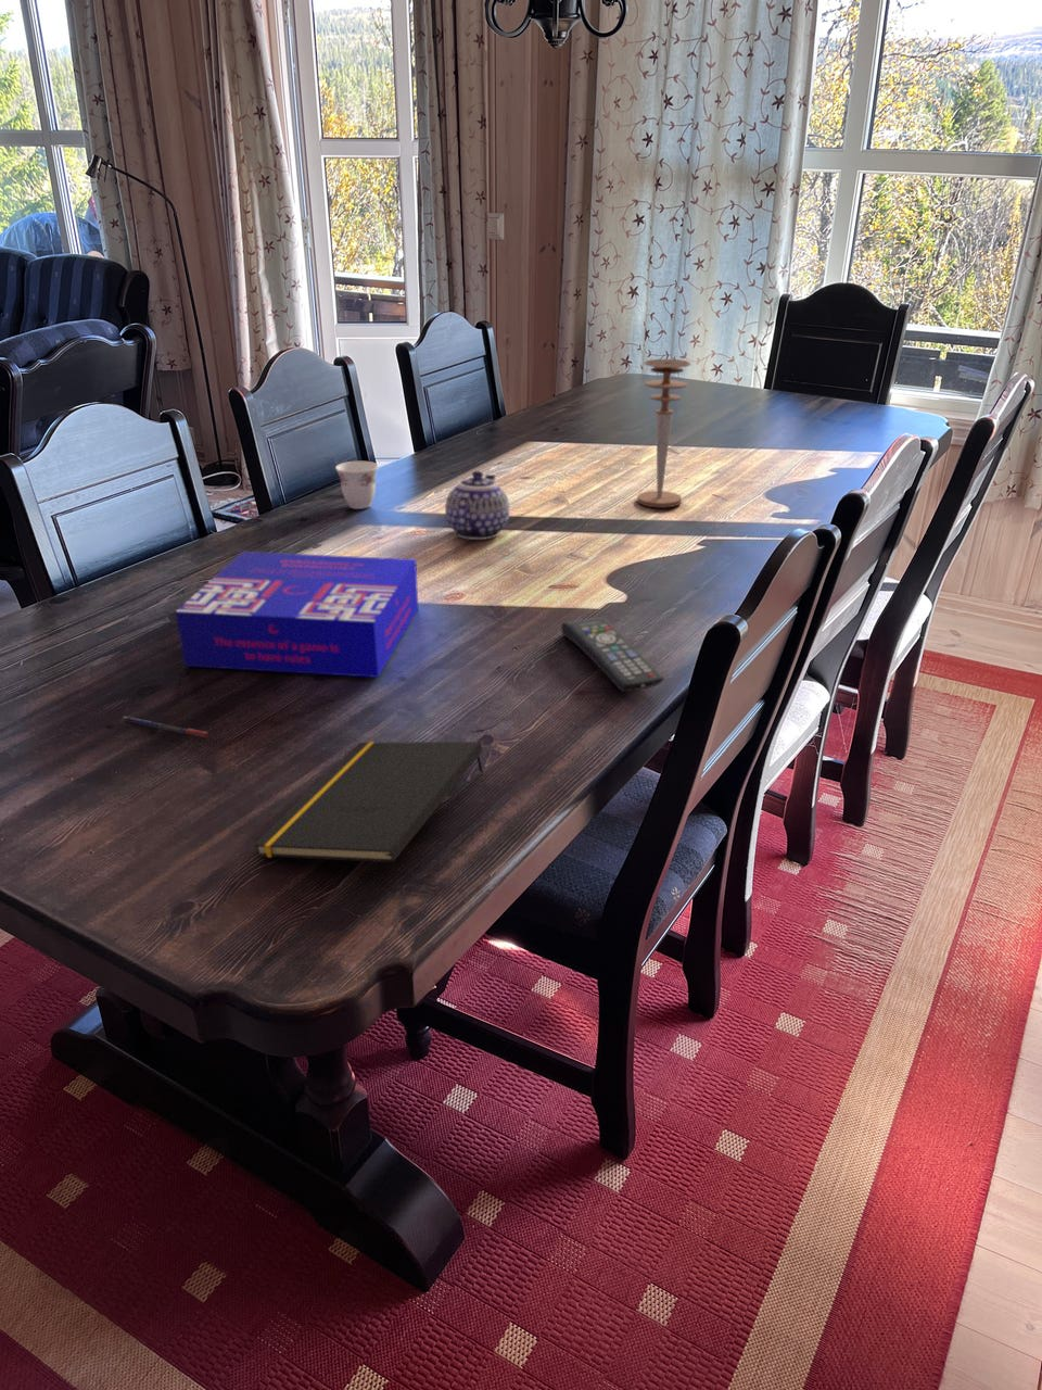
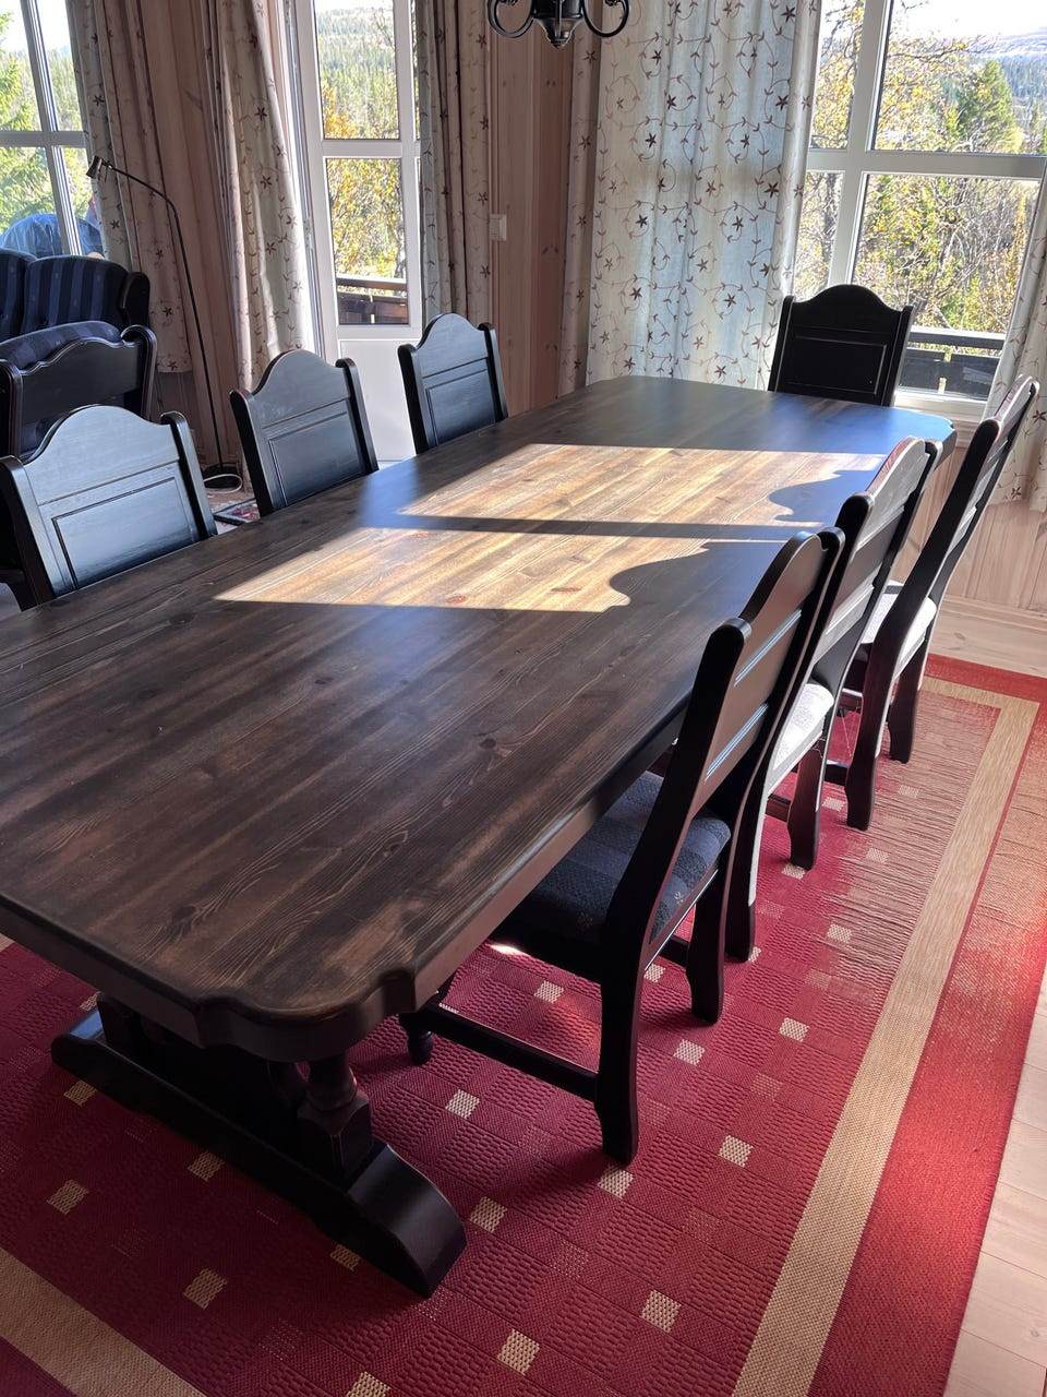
- teacup (359, 485)
- candlestick (664, 414)
- notepad (374, 796)
- remote control (607, 650)
- teapot (476, 501)
- board game (305, 610)
- pen (164, 726)
